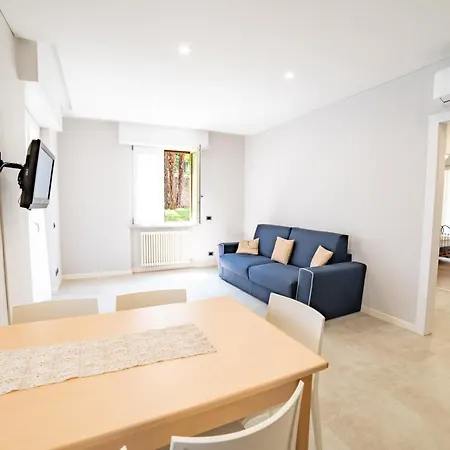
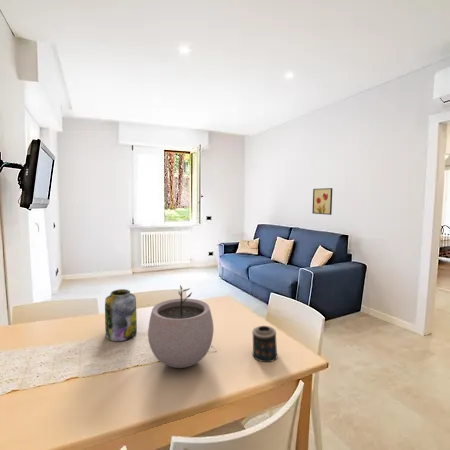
+ wall art (322, 201)
+ jar (120, 313)
+ plant pot (181, 323)
+ candle (263, 340)
